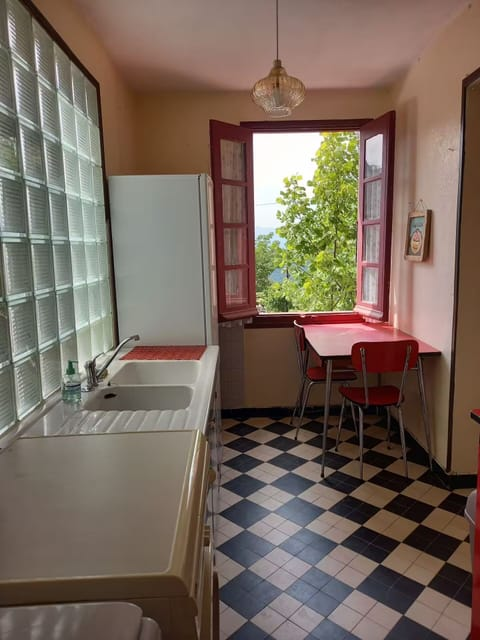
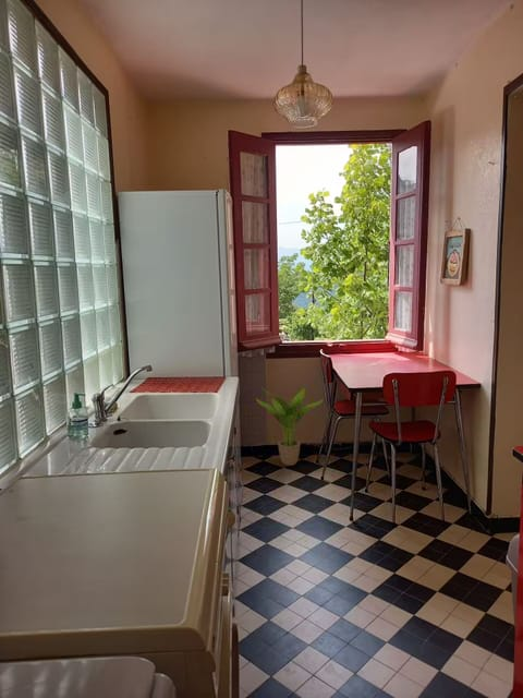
+ potted plant (291, 424)
